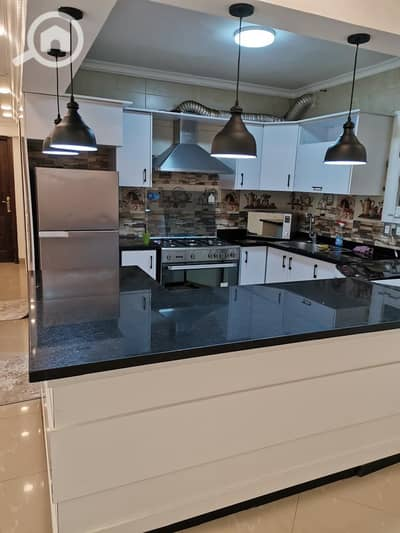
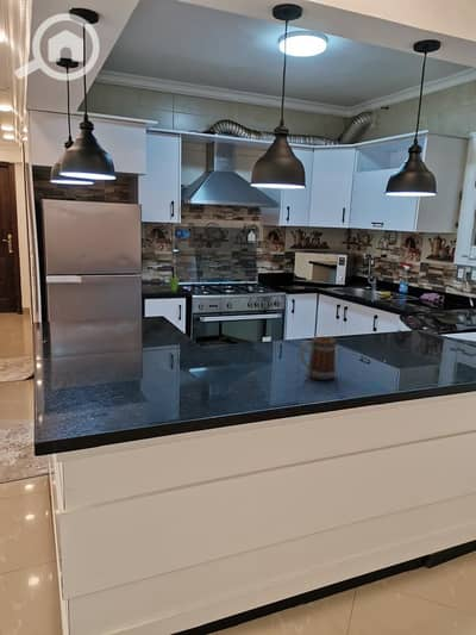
+ mug (317, 357)
